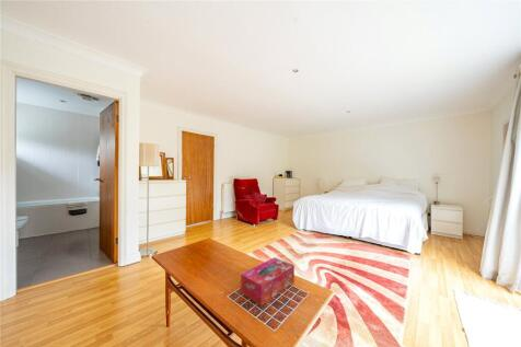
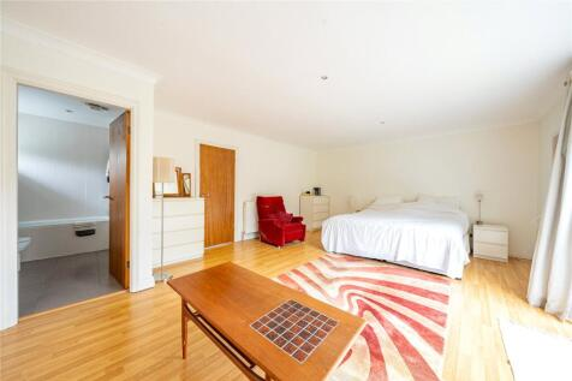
- tissue box (268, 278)
